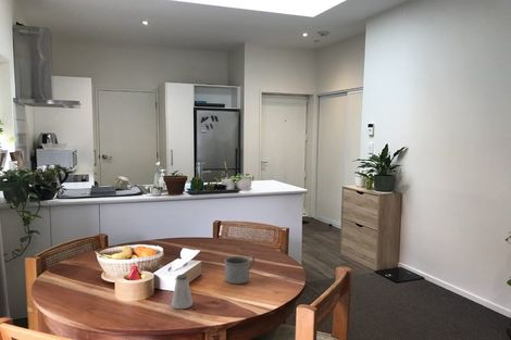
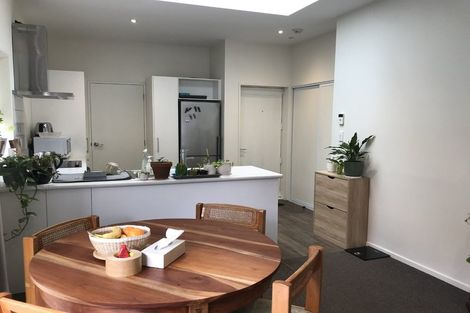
- saltshaker (182, 290)
- mug (238, 268)
